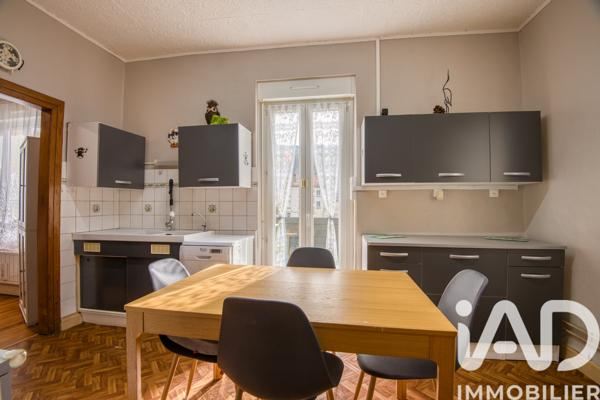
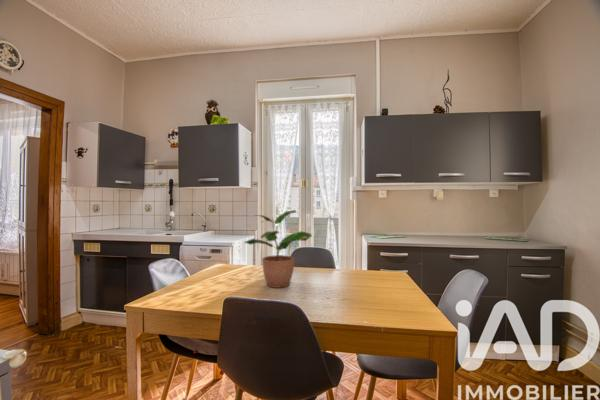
+ potted plant (276, 247)
